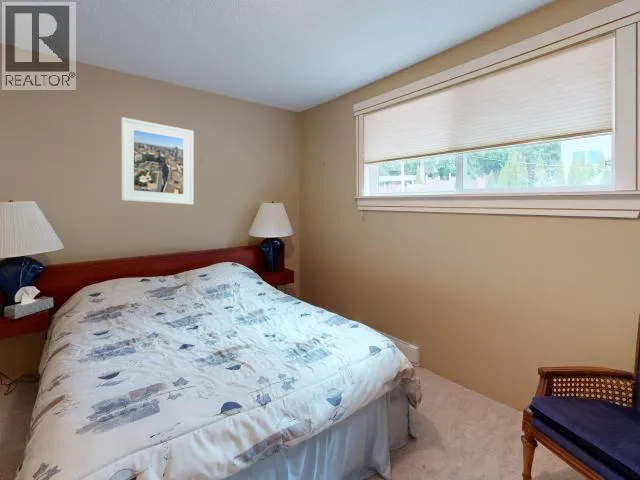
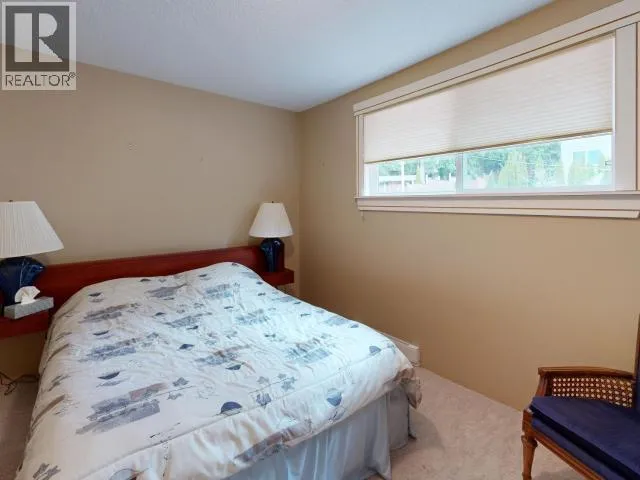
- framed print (159, 163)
